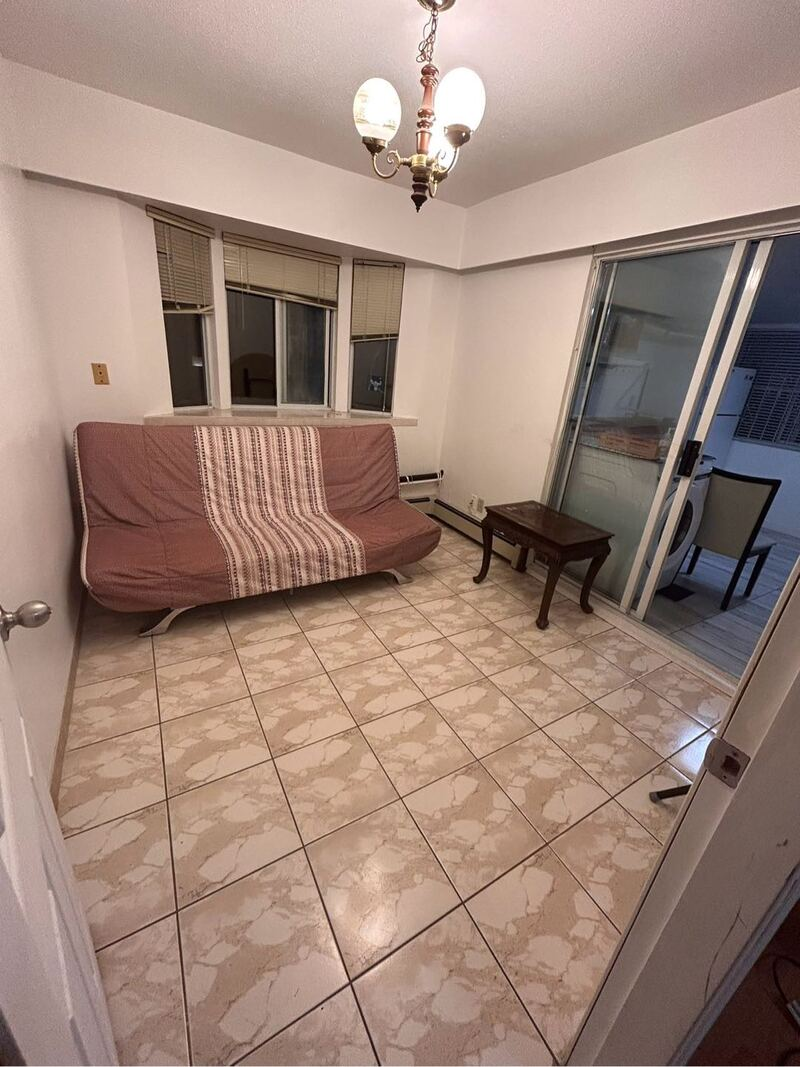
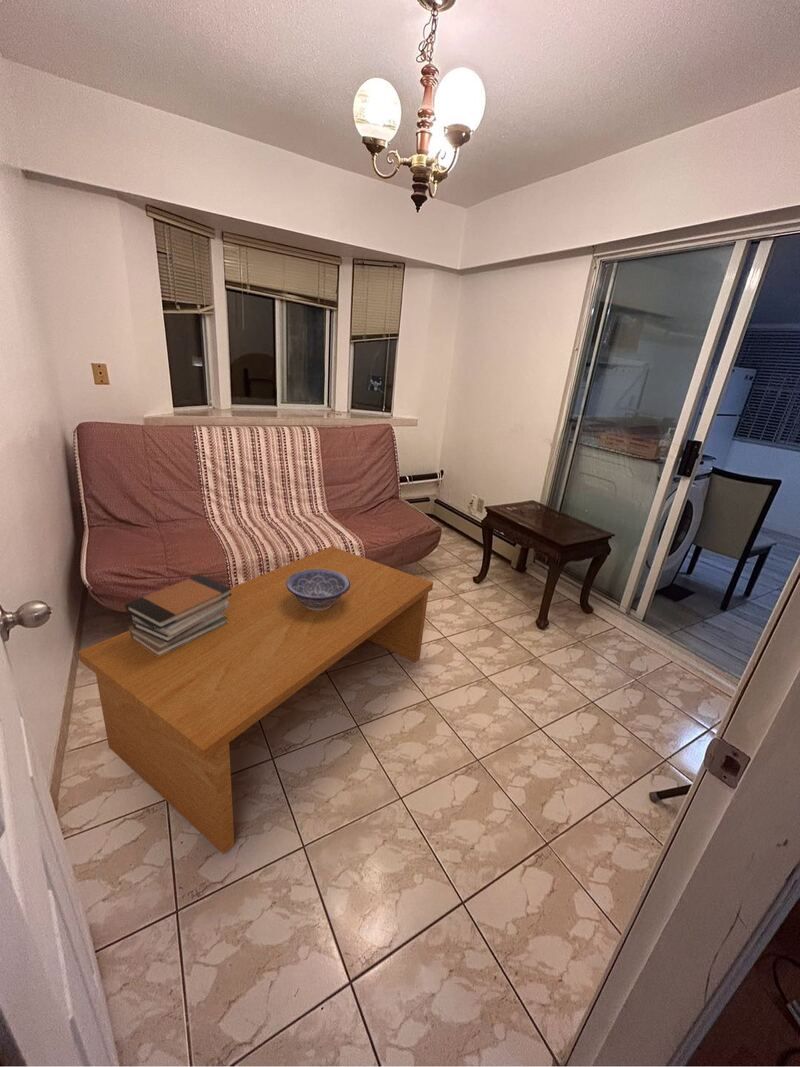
+ book stack (182, 612)
+ decorative bowl (318, 592)
+ coffee table (290, 655)
